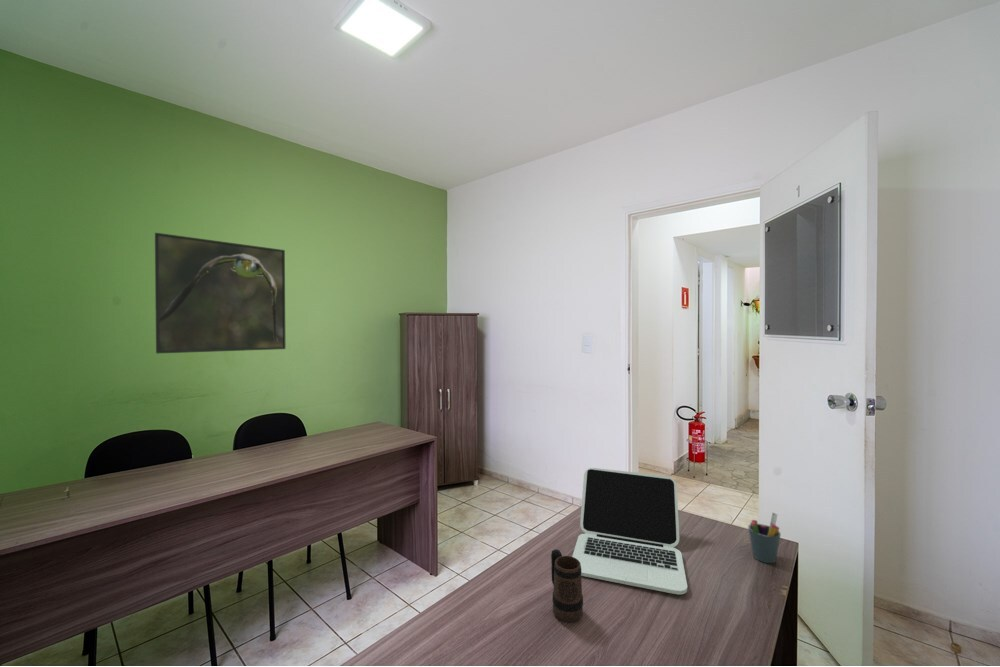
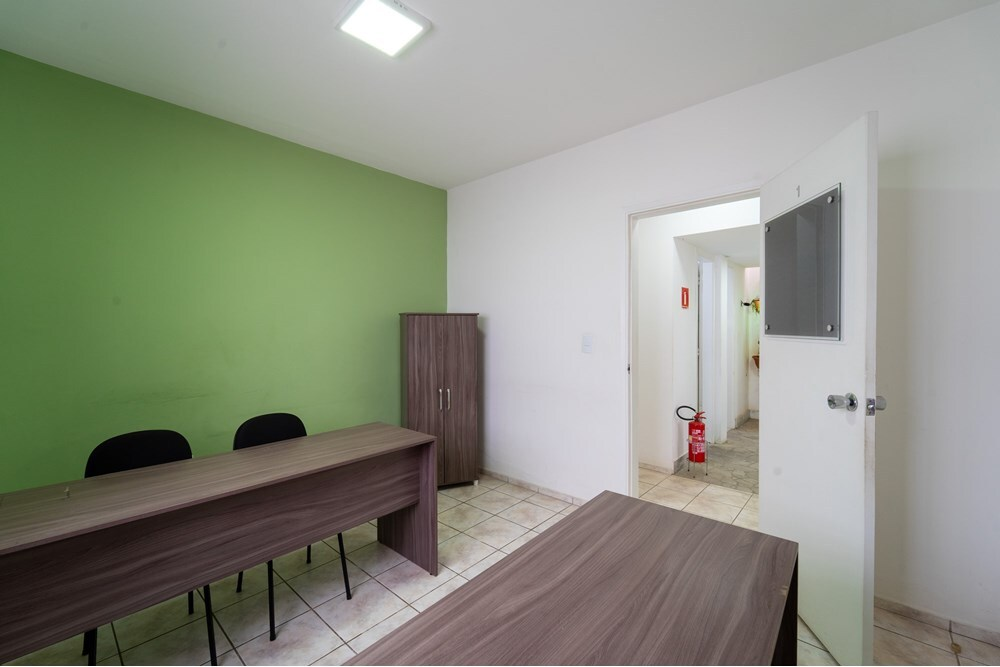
- laptop (627, 520)
- pen holder (764, 536)
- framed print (226, 296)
- mug (564, 582)
